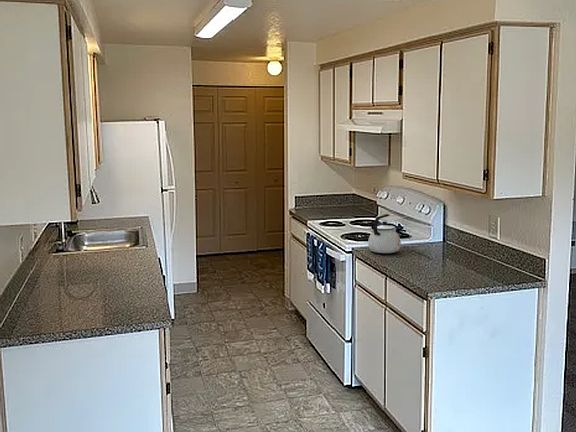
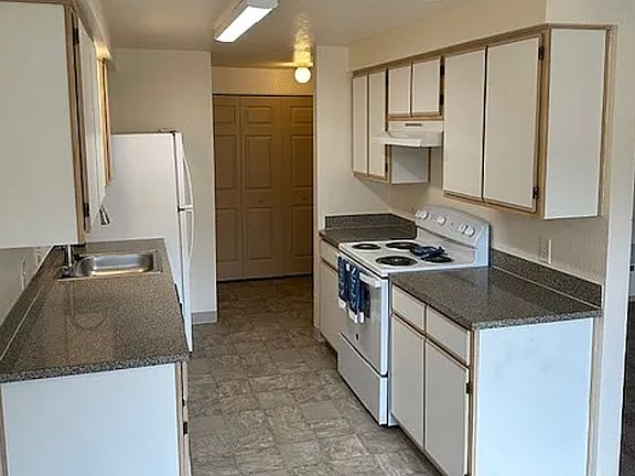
- kettle (384, 233)
